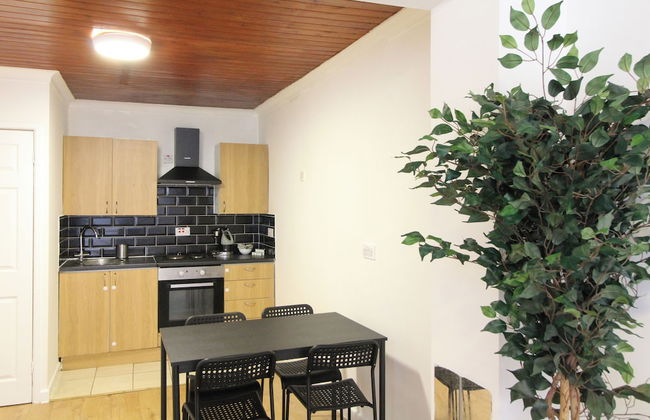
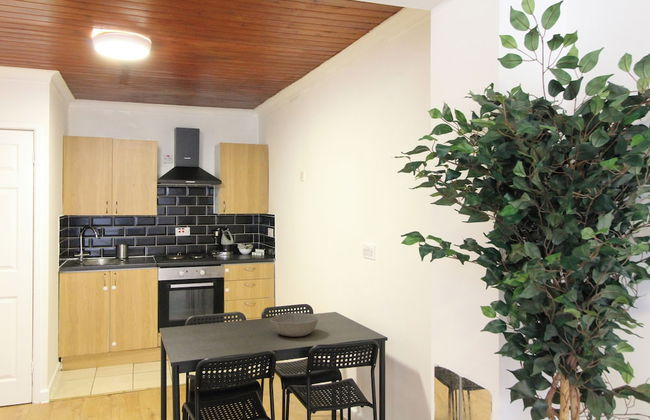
+ bowl (294, 325)
